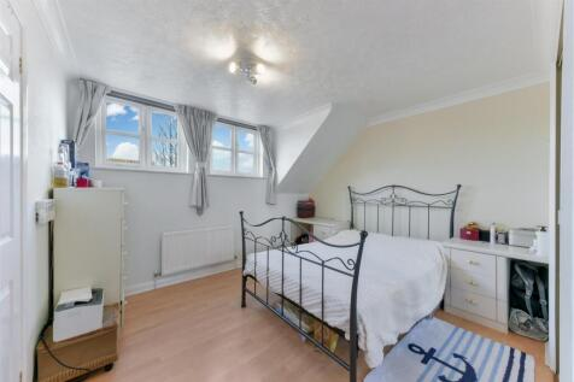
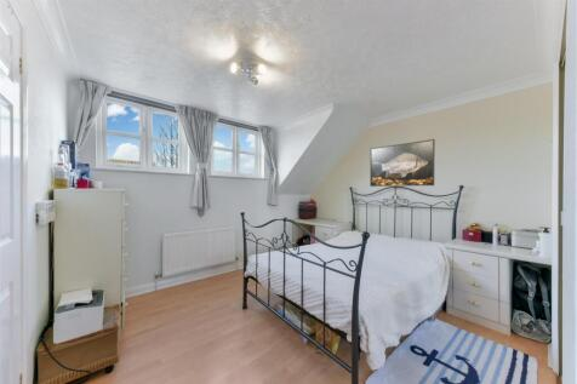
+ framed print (399, 165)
